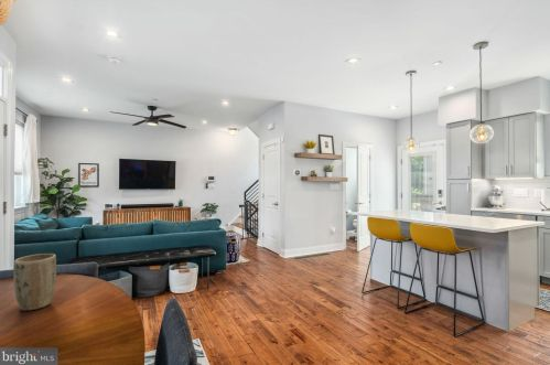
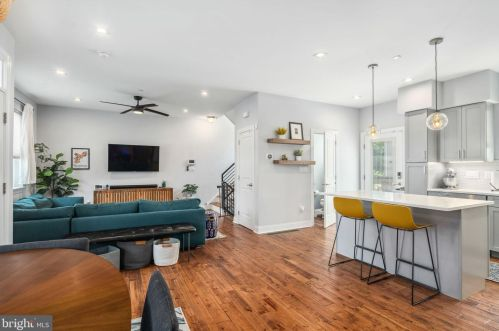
- plant pot (35, 281)
